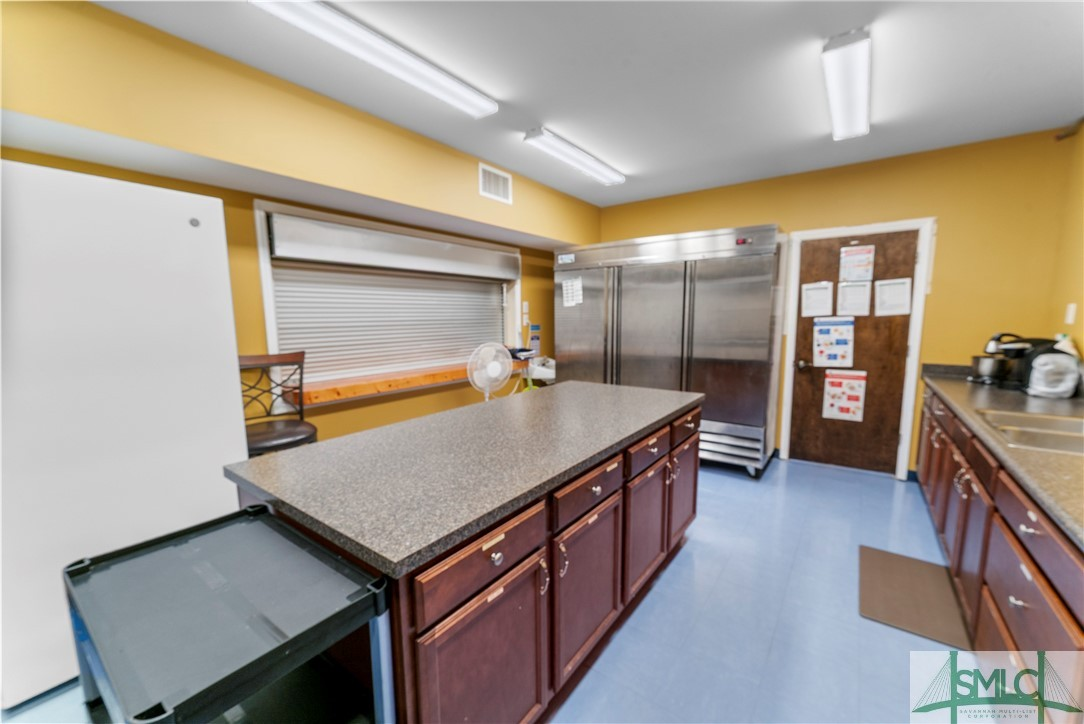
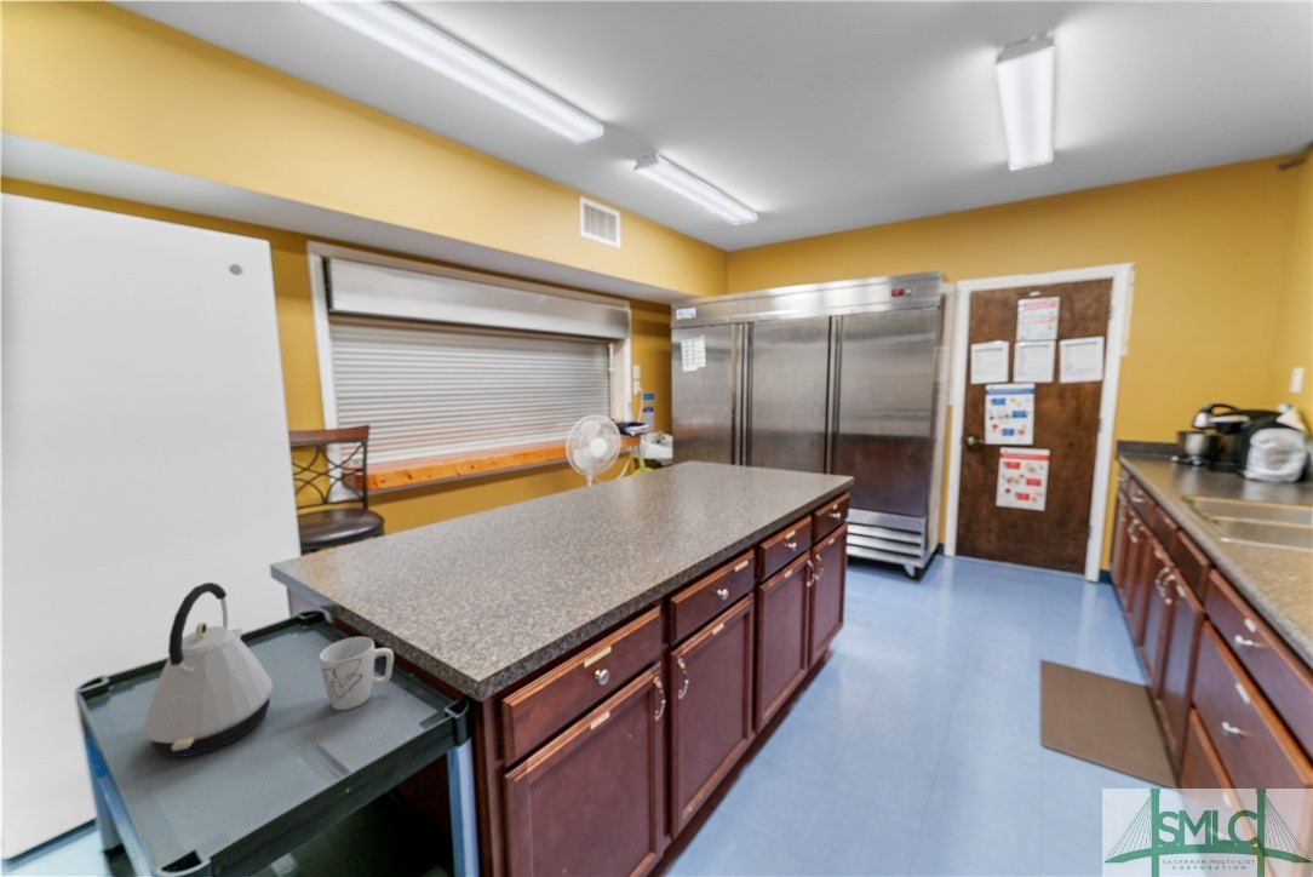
+ mug (359, 671)
+ kettle (208, 658)
